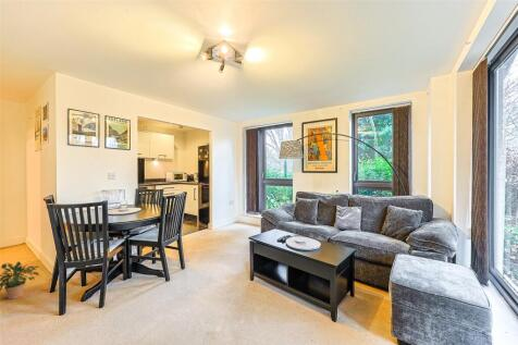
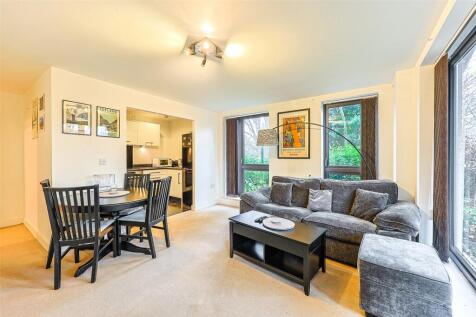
- potted plant (18, 276)
